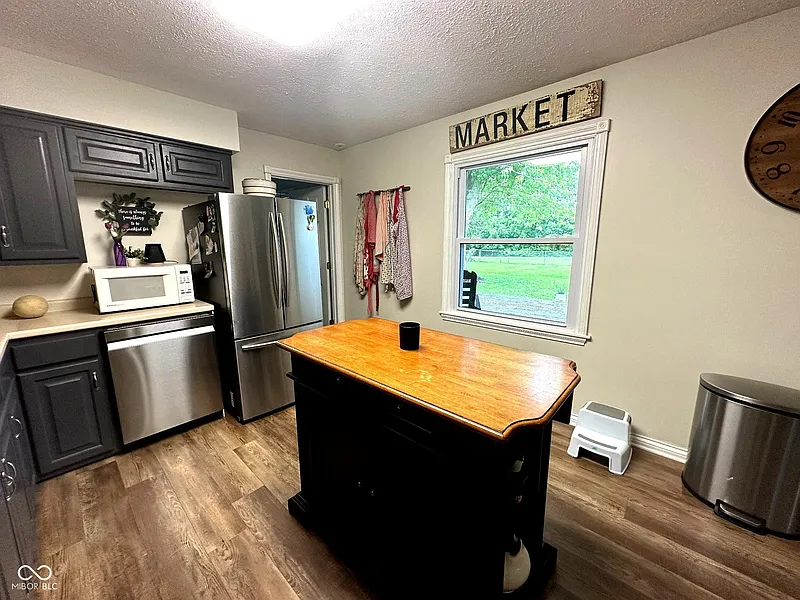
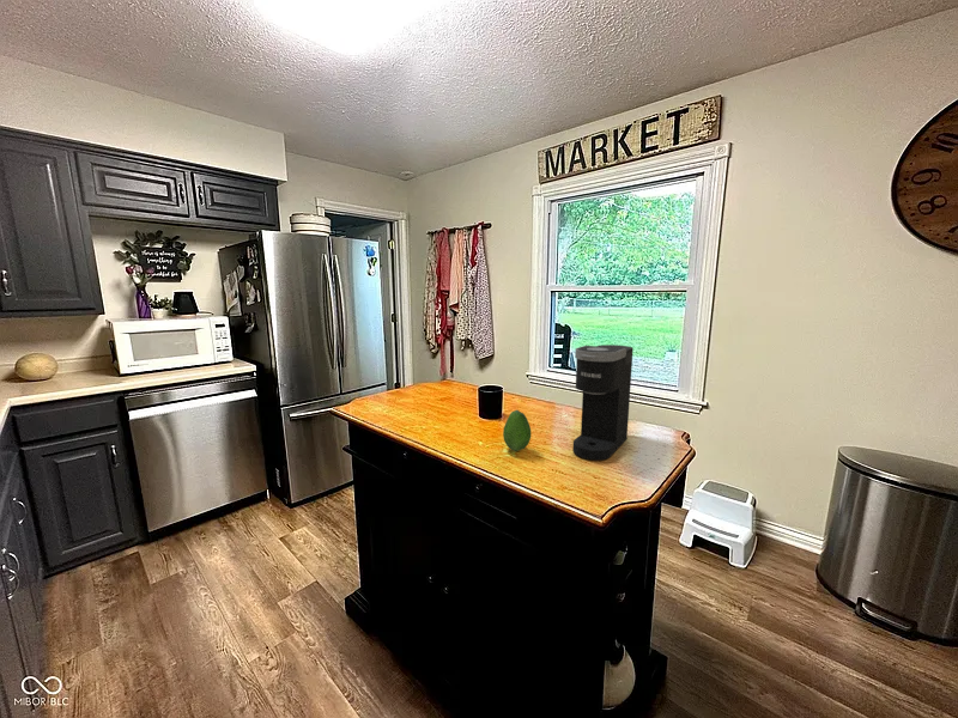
+ coffee maker (602, 396)
+ fruit (516, 430)
